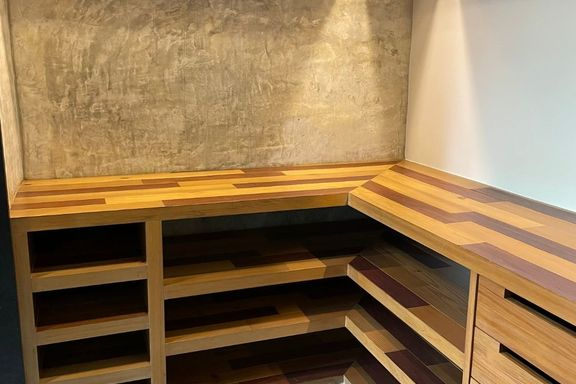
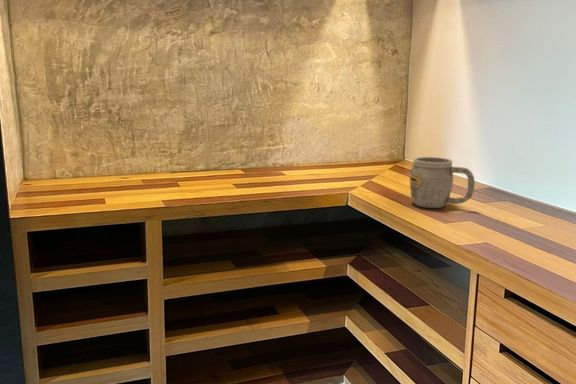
+ mug (441, 183)
